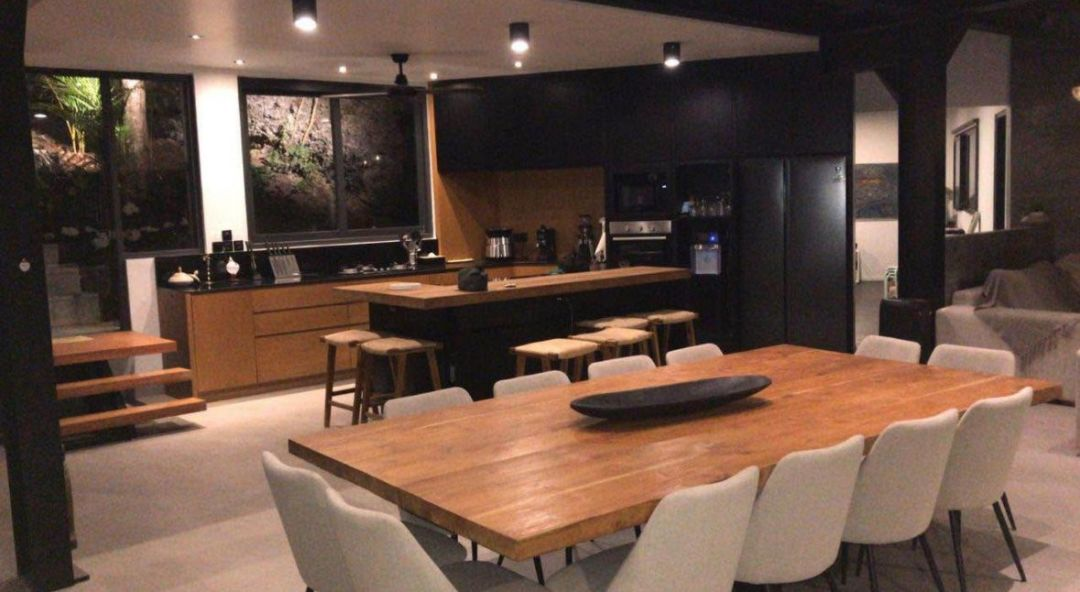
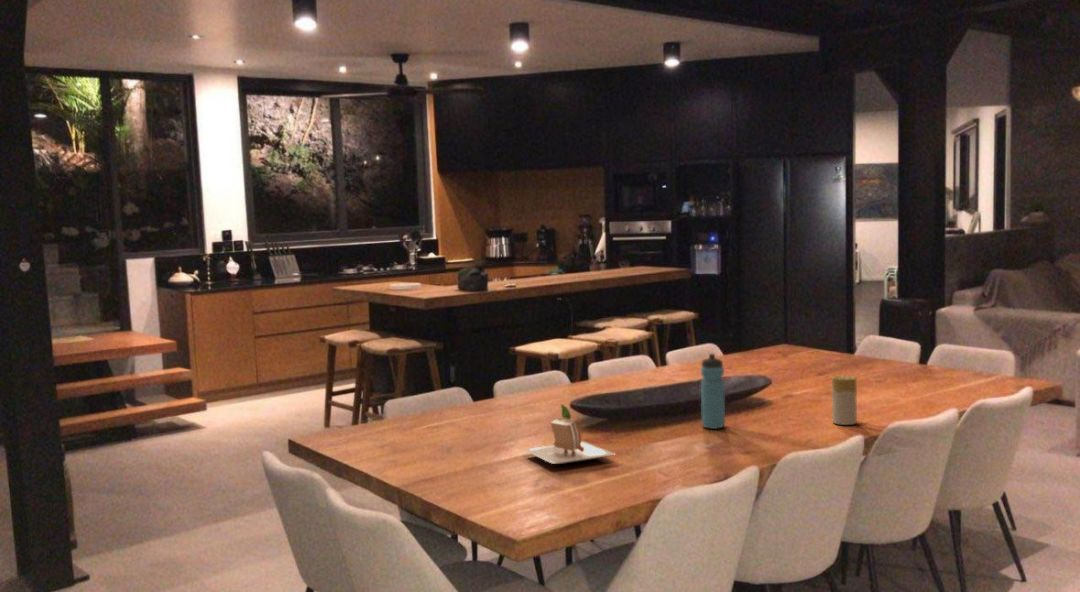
+ candle (844, 400)
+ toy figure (567, 432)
+ water bottle (712, 390)
